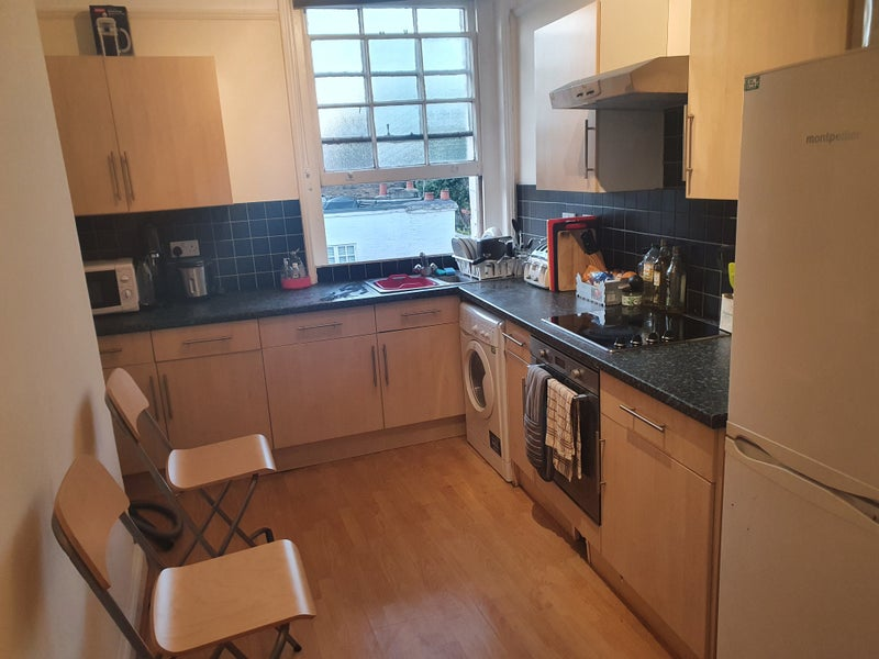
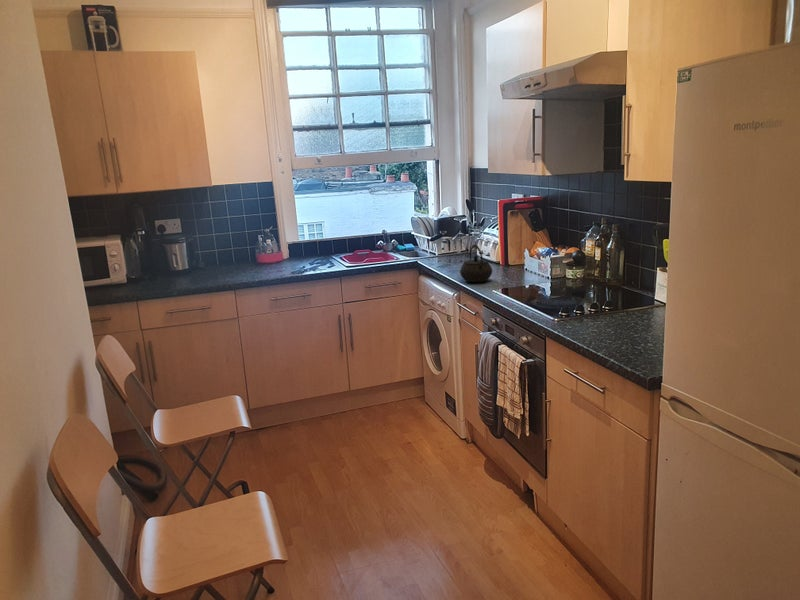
+ kettle (475, 262)
